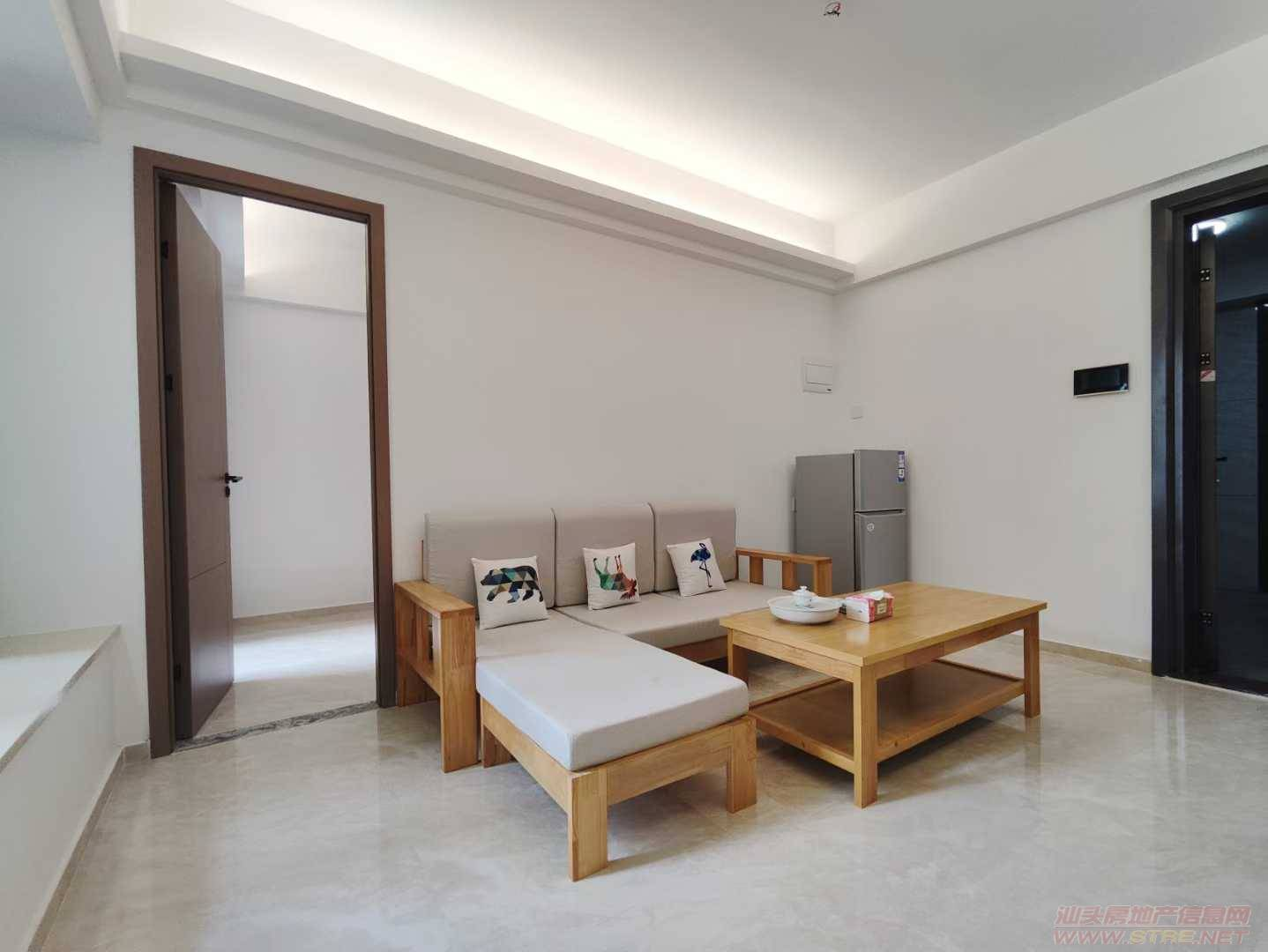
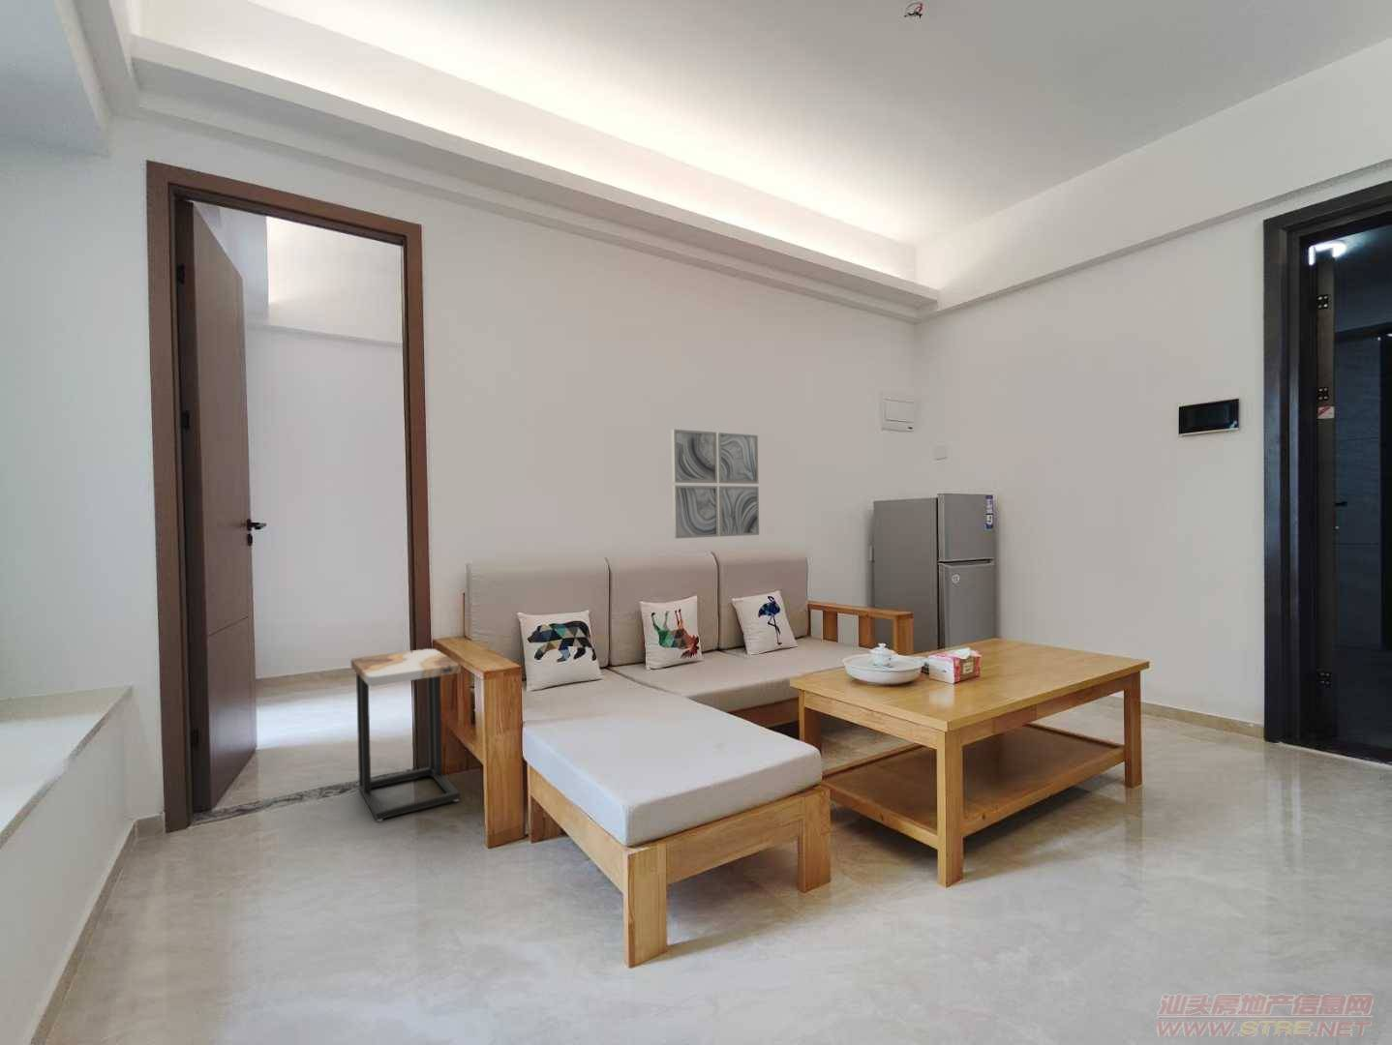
+ wall art (717, 486)
+ side table (428, 727)
